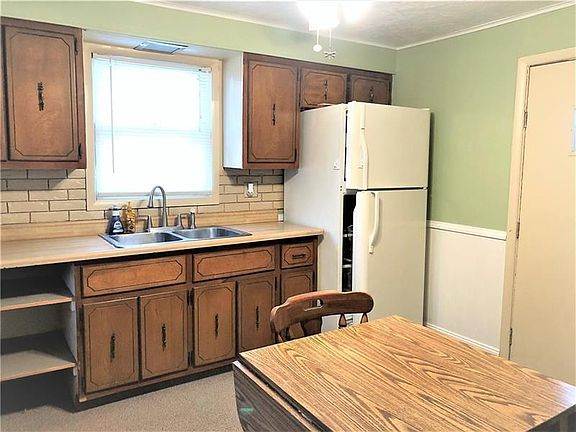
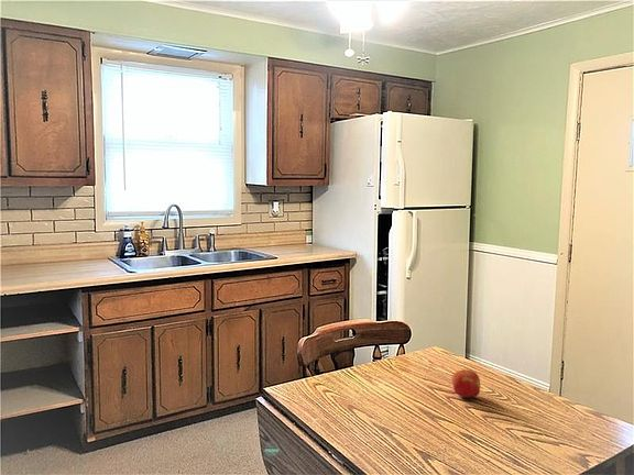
+ apple (466, 383)
